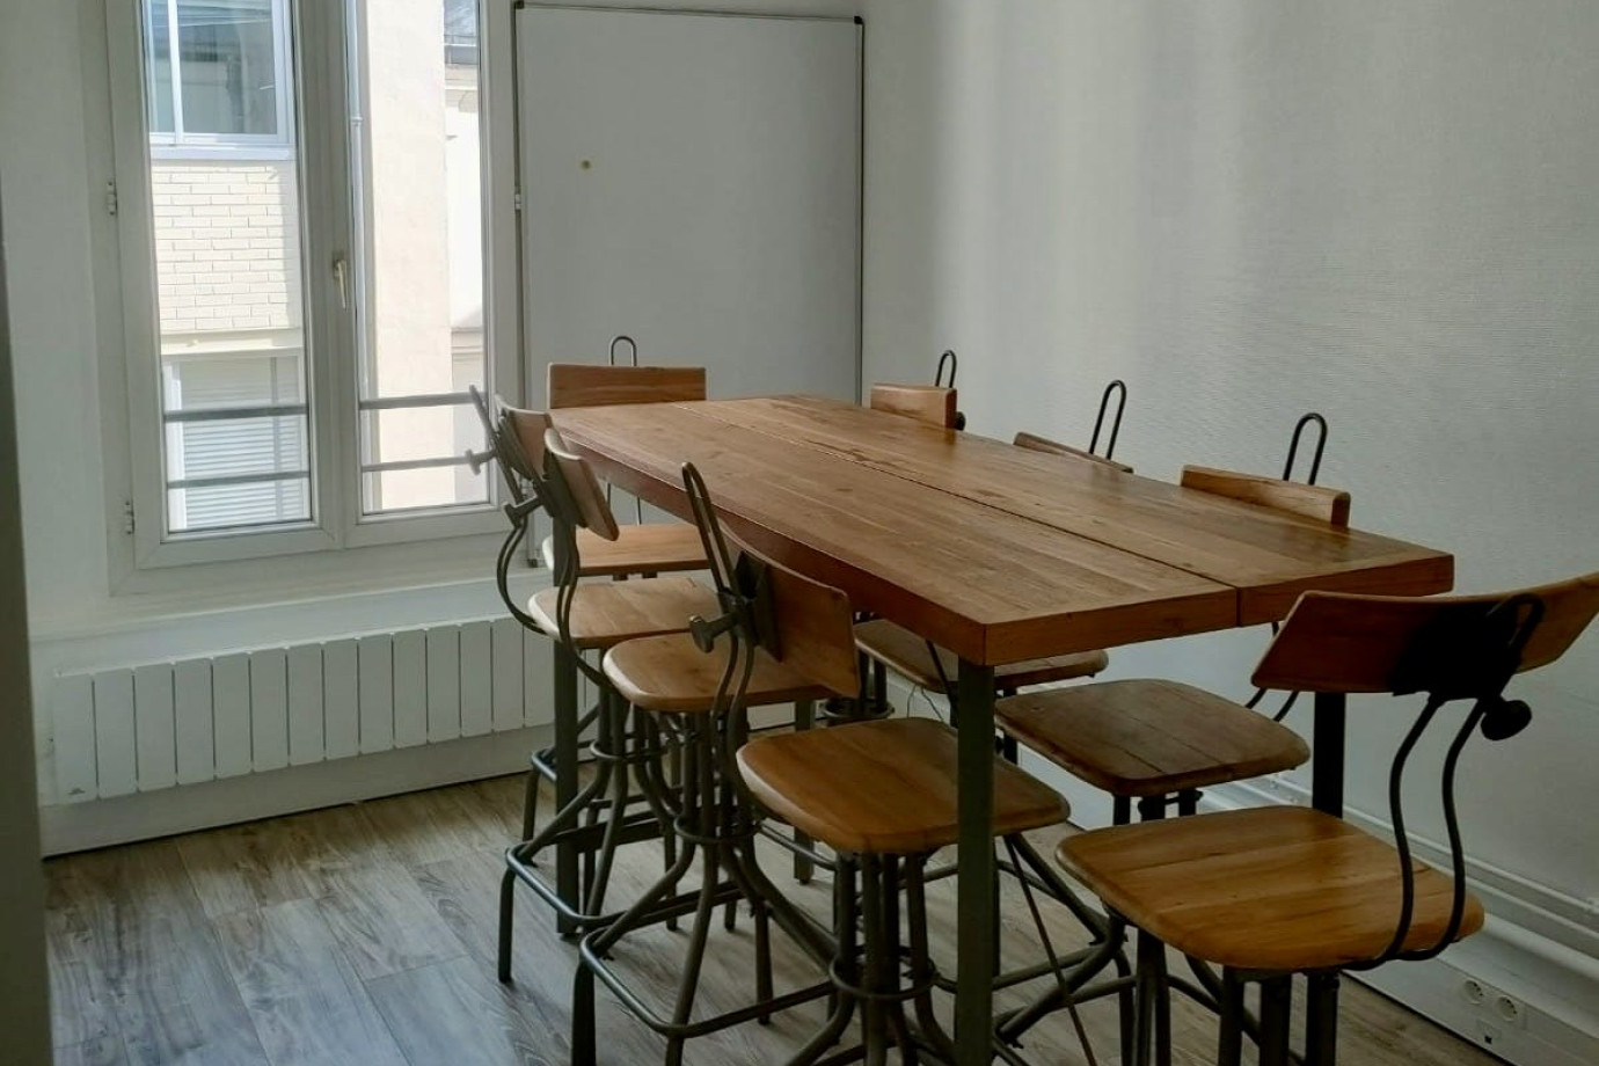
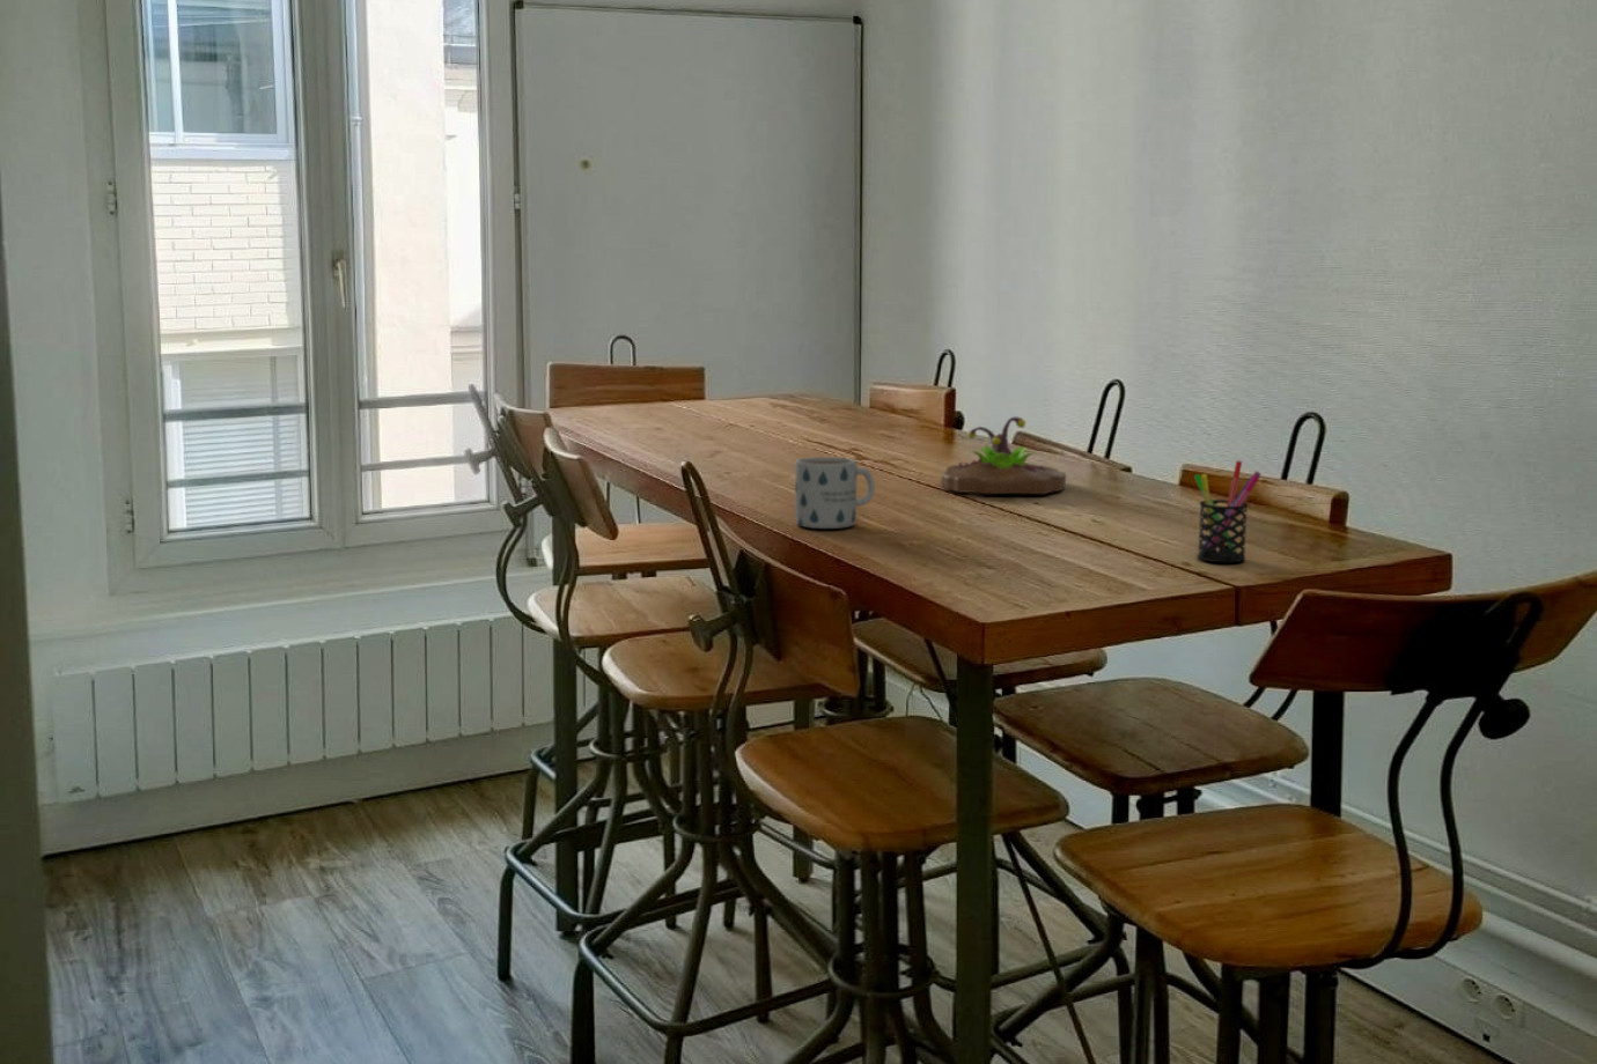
+ pen holder (1220, 509)
+ succulent planter (1004, 451)
+ mug (835, 492)
